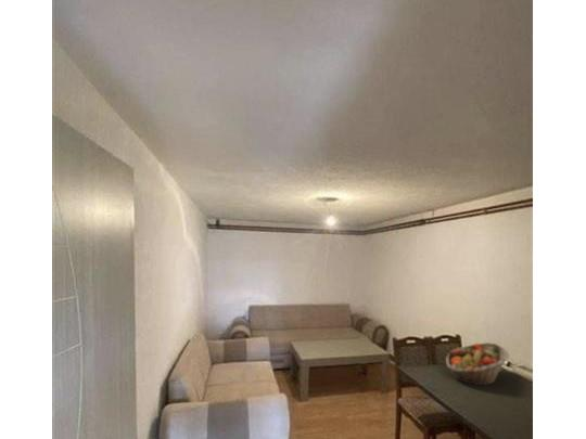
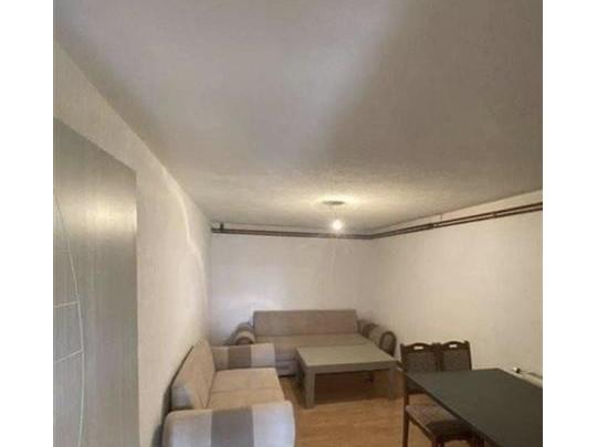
- fruit basket (475, 361)
